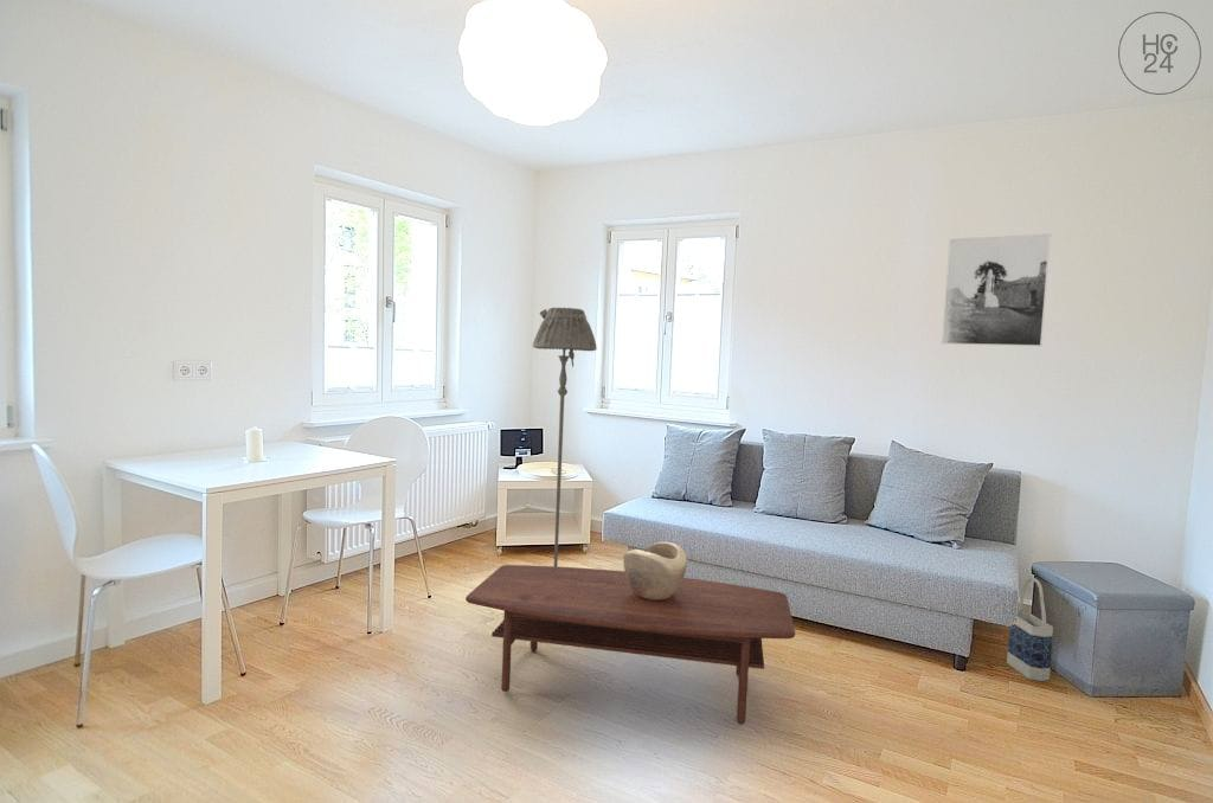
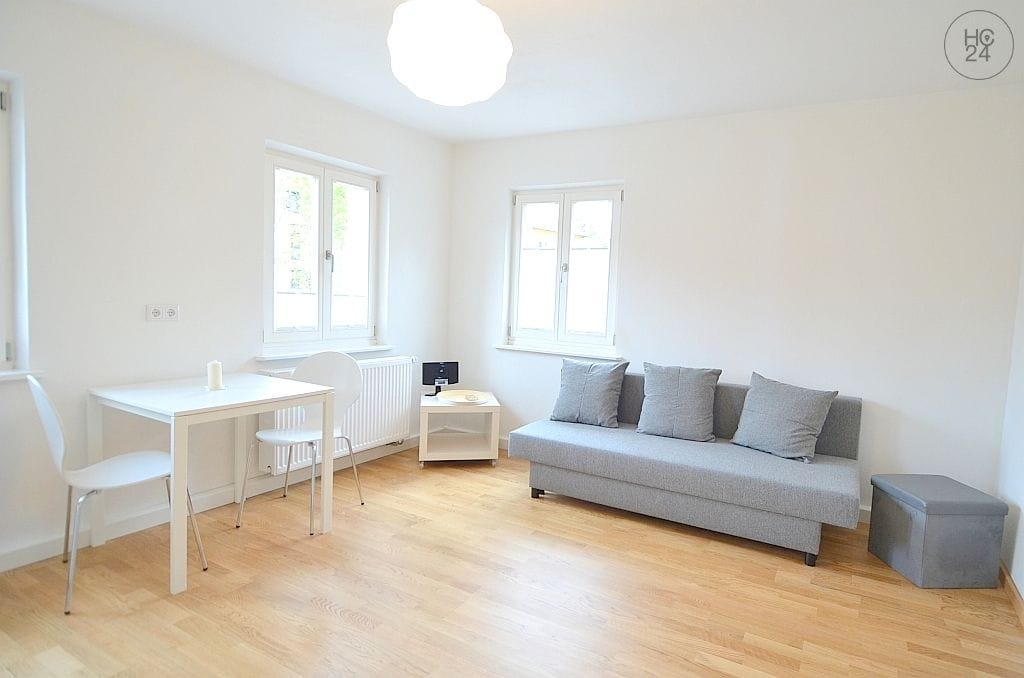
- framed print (994, 290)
- bag (1031, 624)
- decorative bowl (654, 570)
- floor lamp (560, 450)
- coffee table (629, 638)
